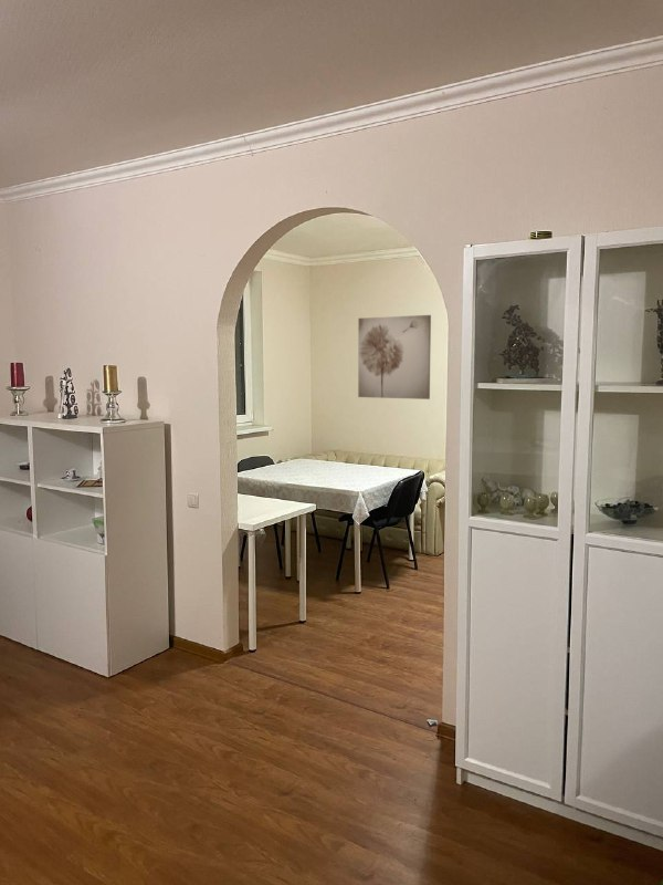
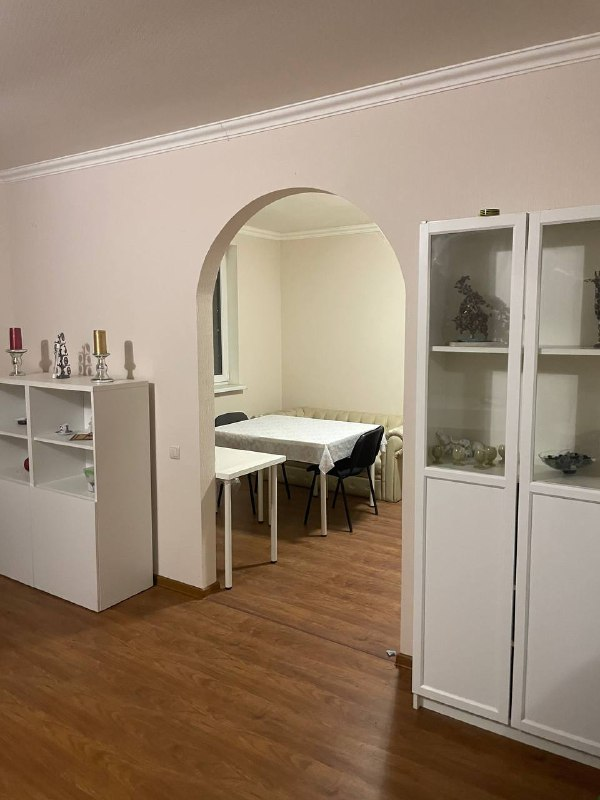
- wall art (392, 357)
